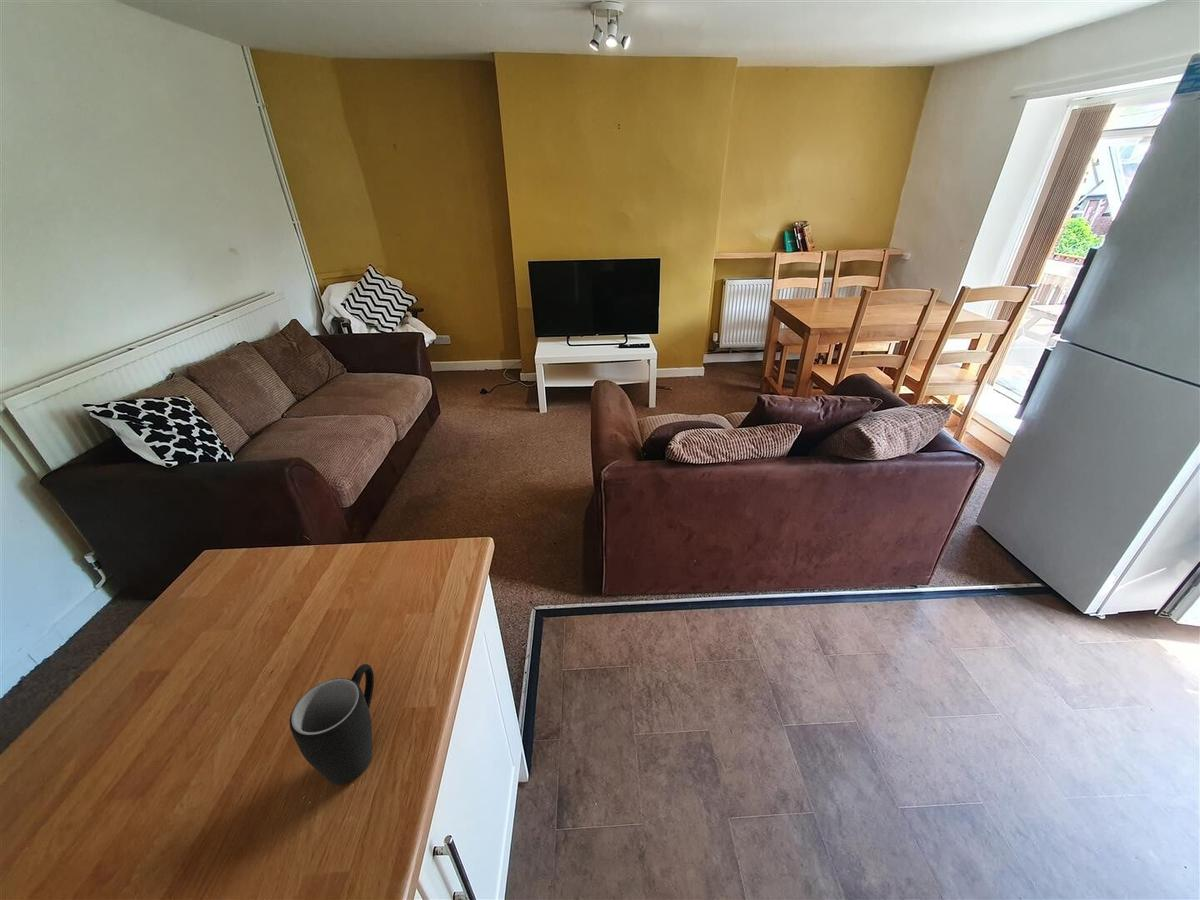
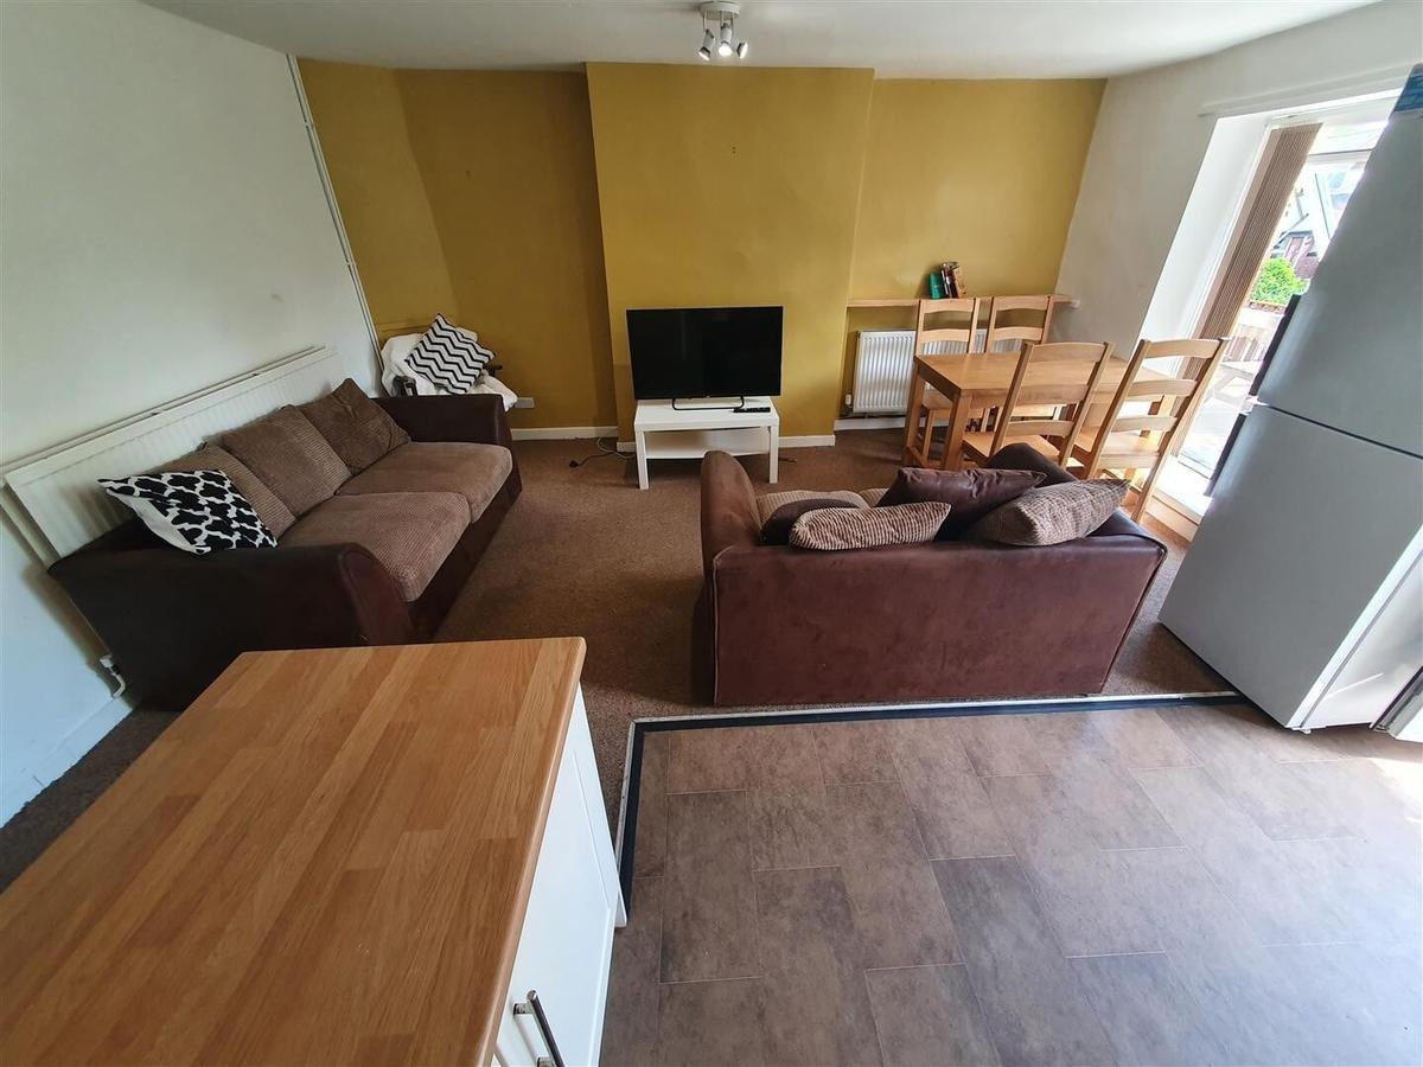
- mug (347, 719)
